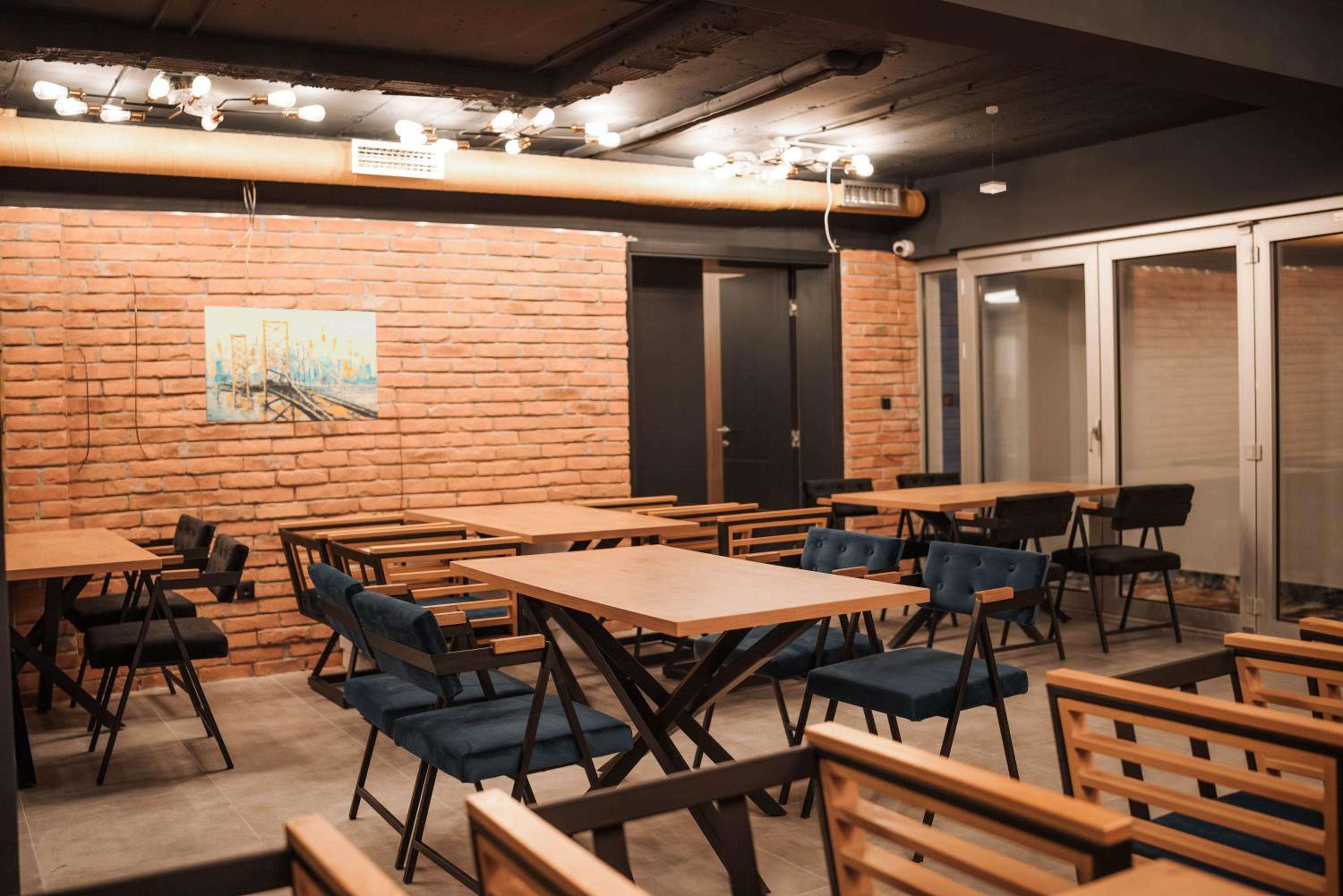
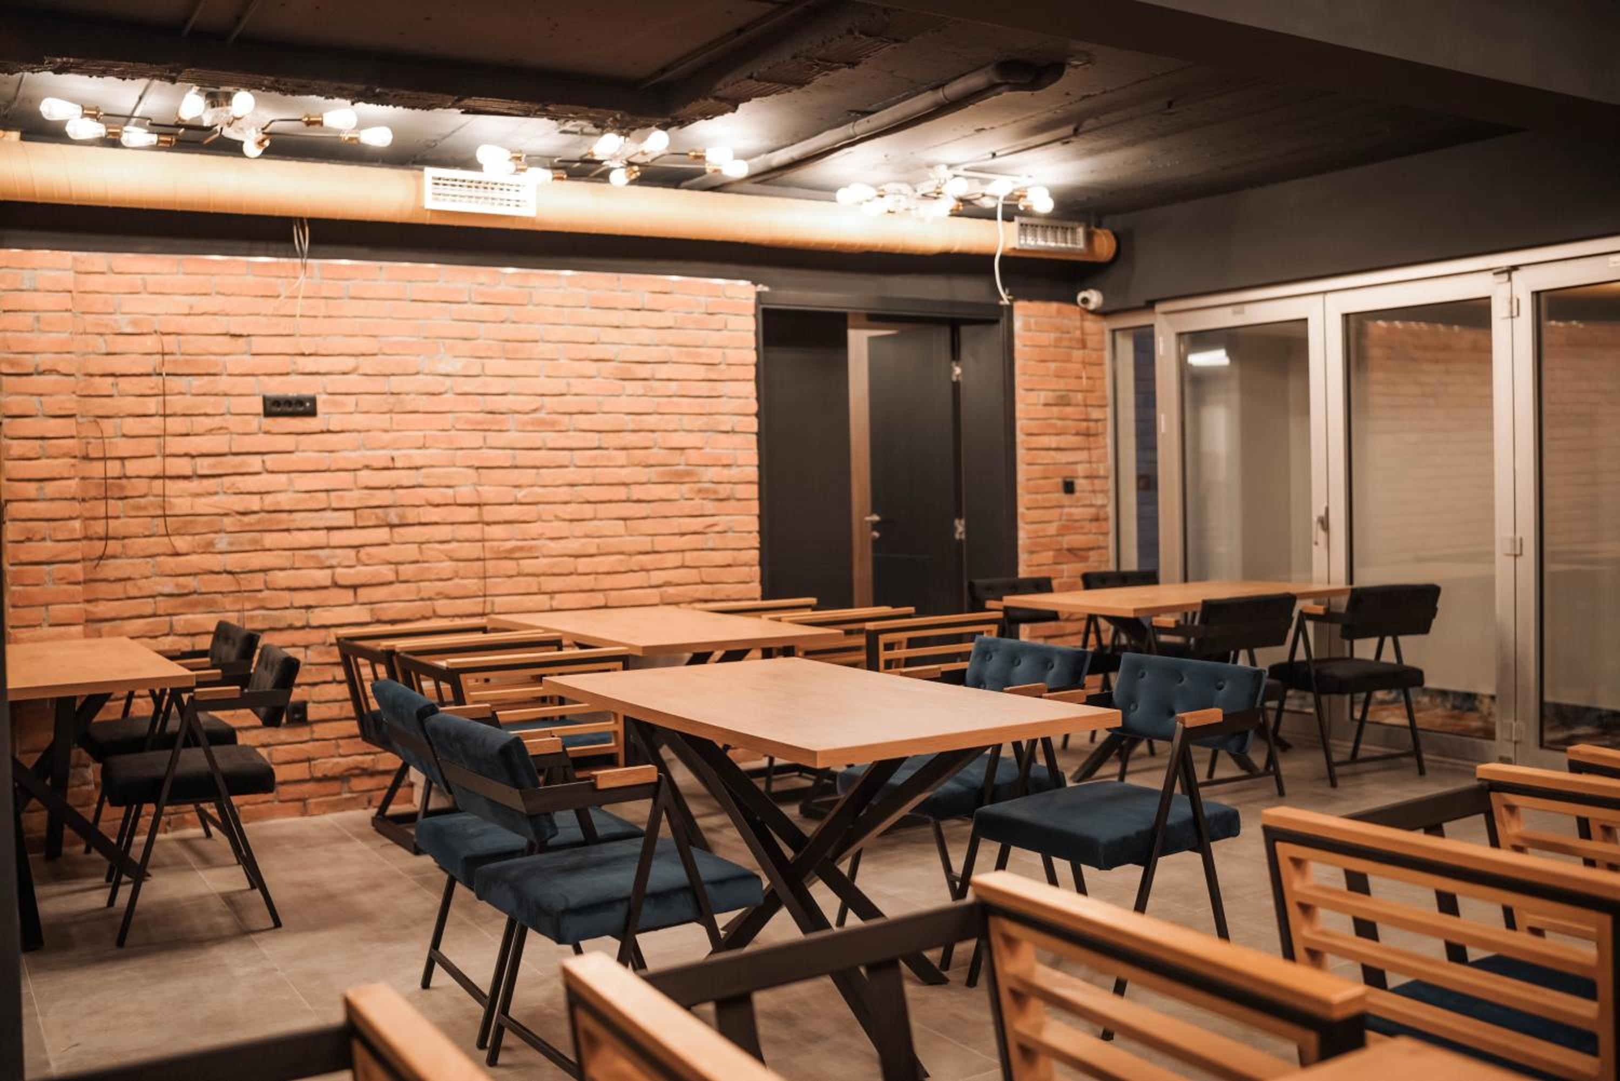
- pendant lamp (992, 154)
- wall art (293, 365)
